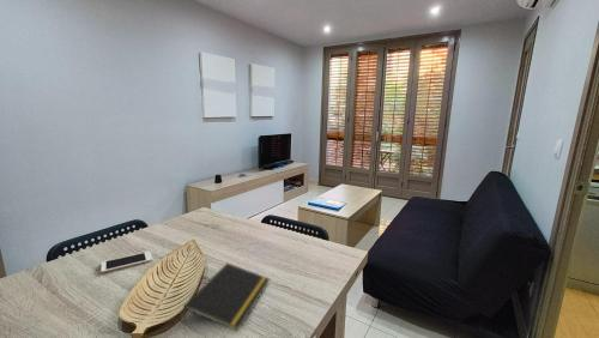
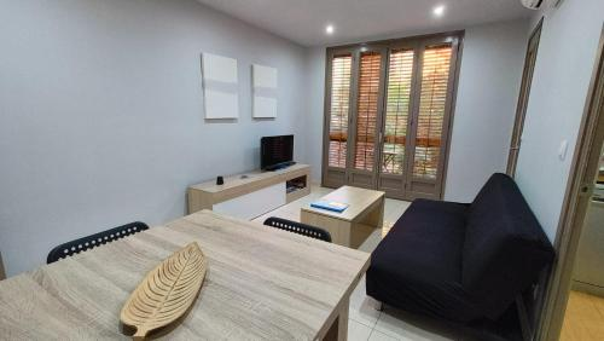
- cell phone (127, 260)
- notepad (231, 291)
